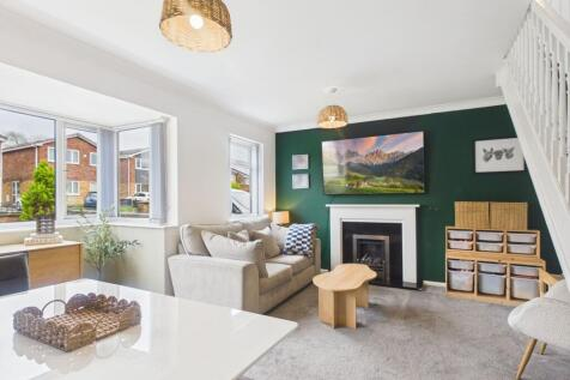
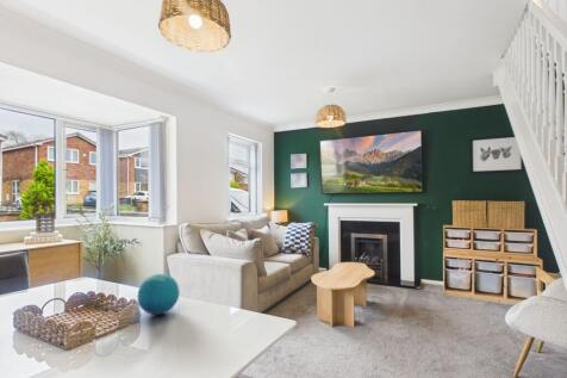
+ decorative orb (158, 293)
